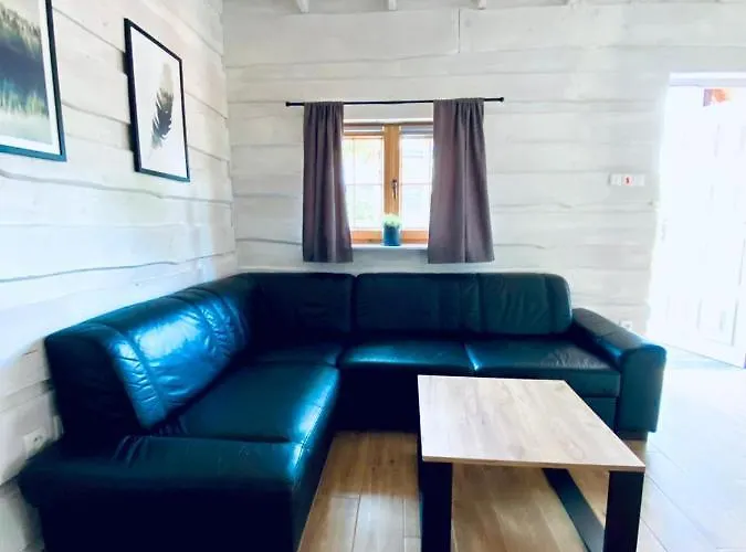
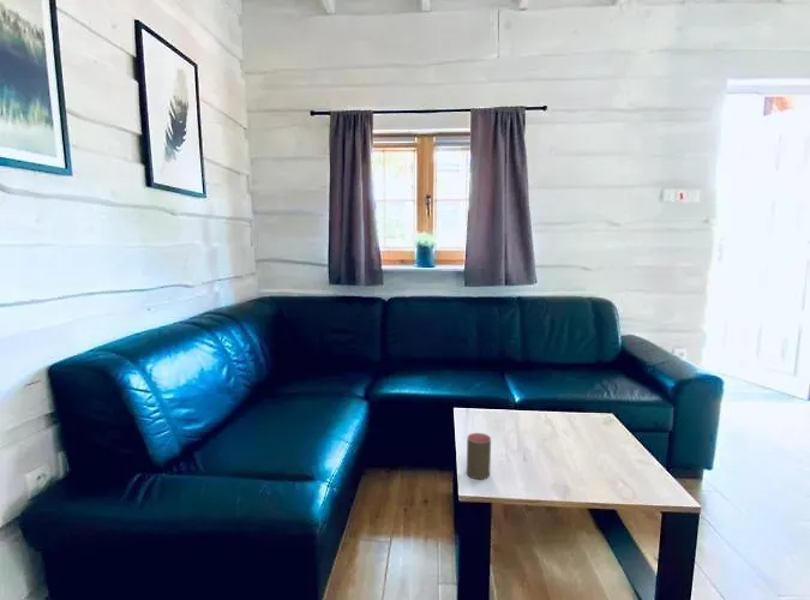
+ cup (478, 455)
